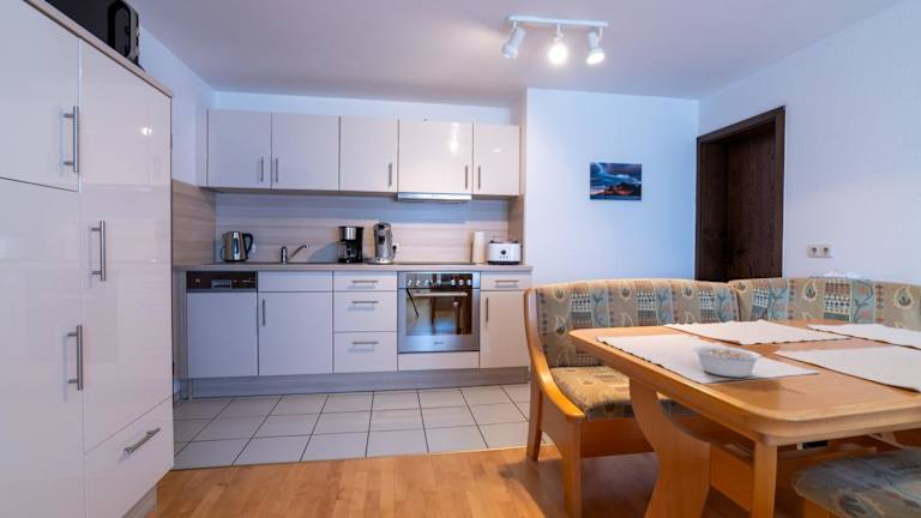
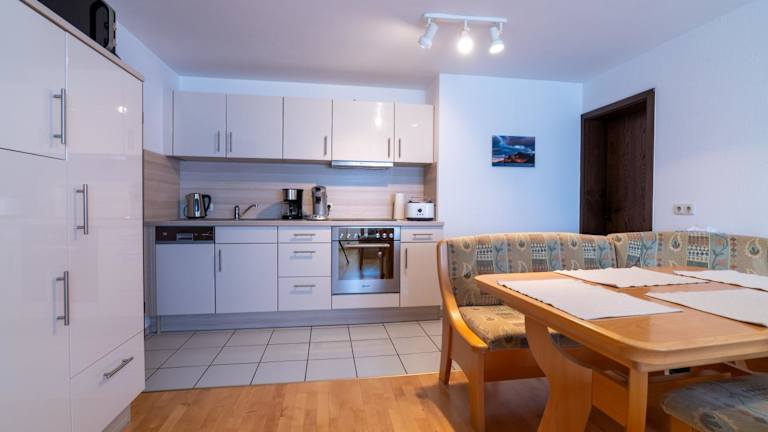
- legume (728, 360)
